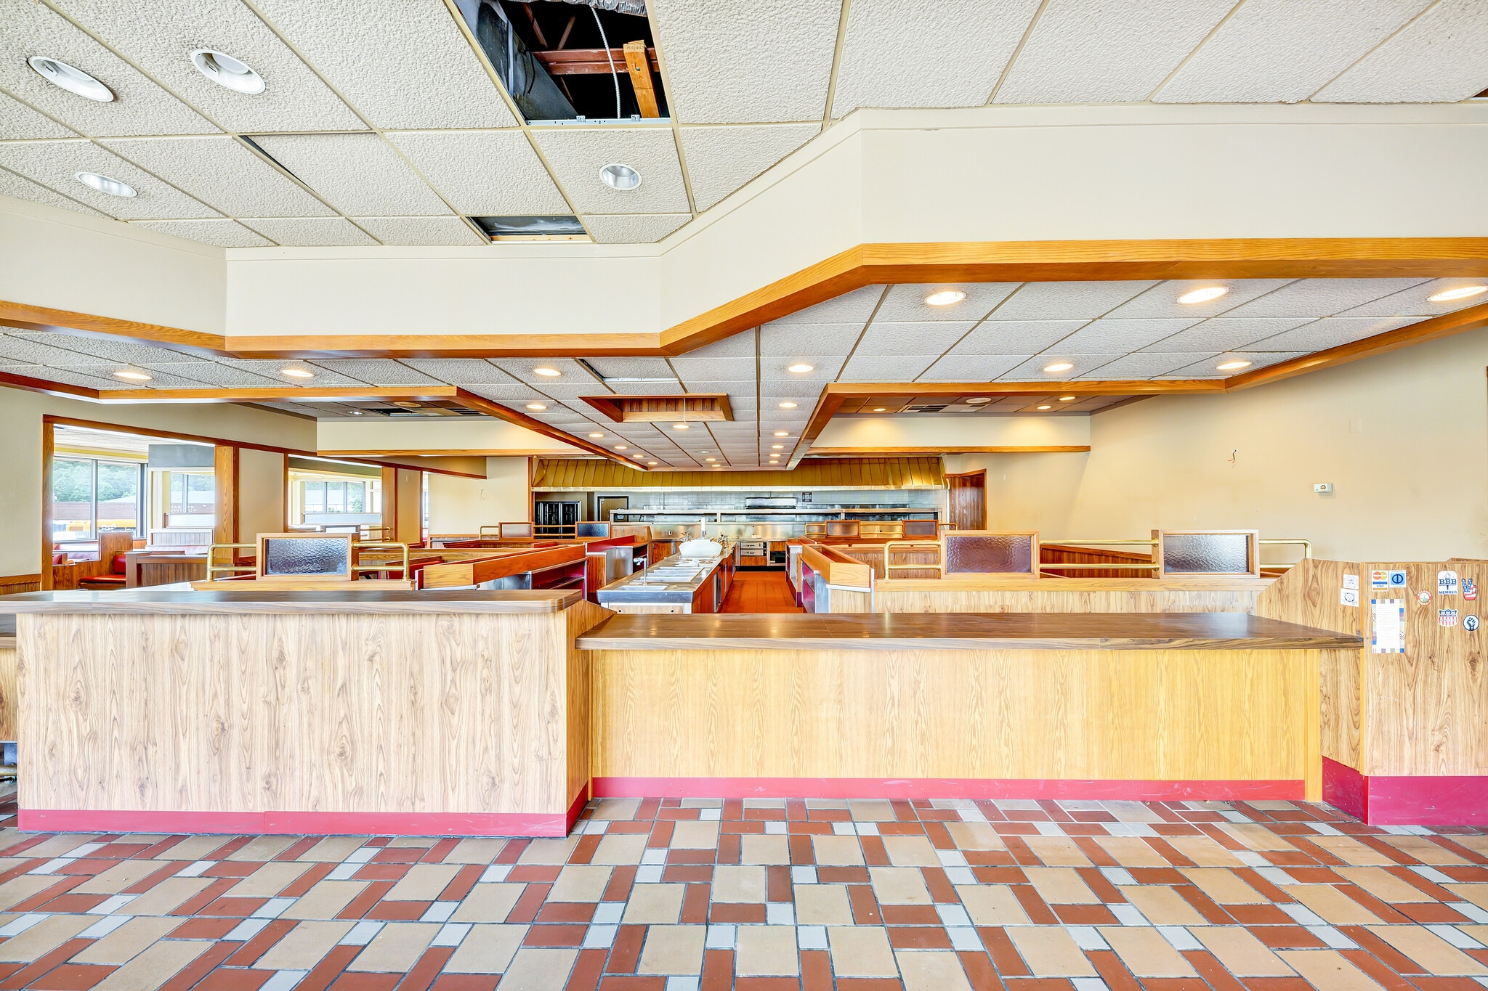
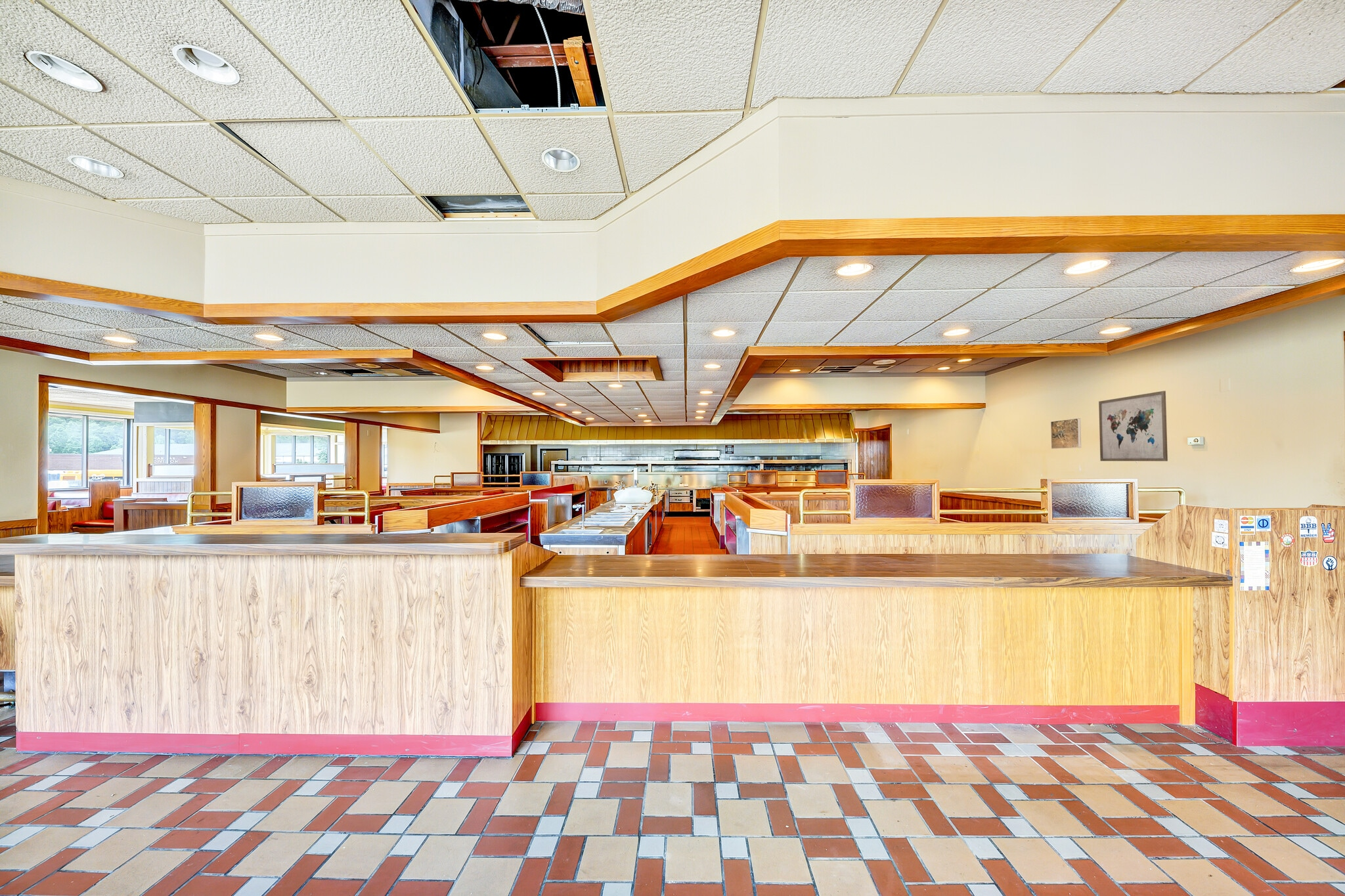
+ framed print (1065, 434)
+ wall art (1130, 429)
